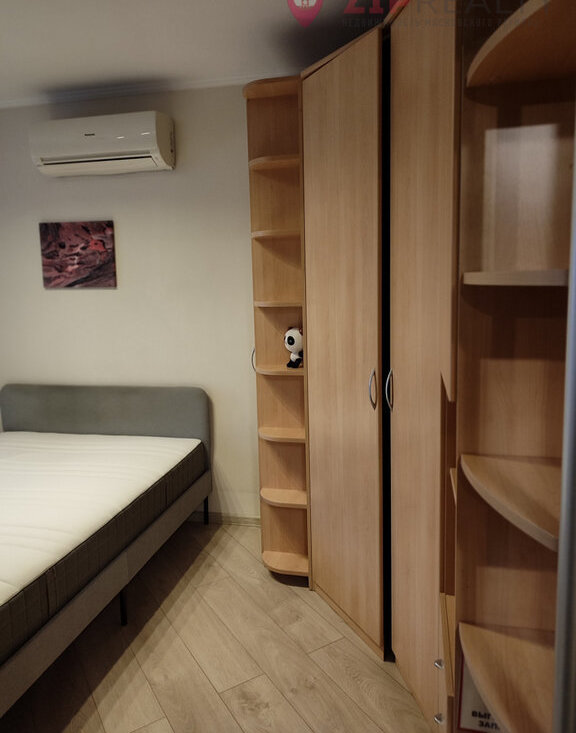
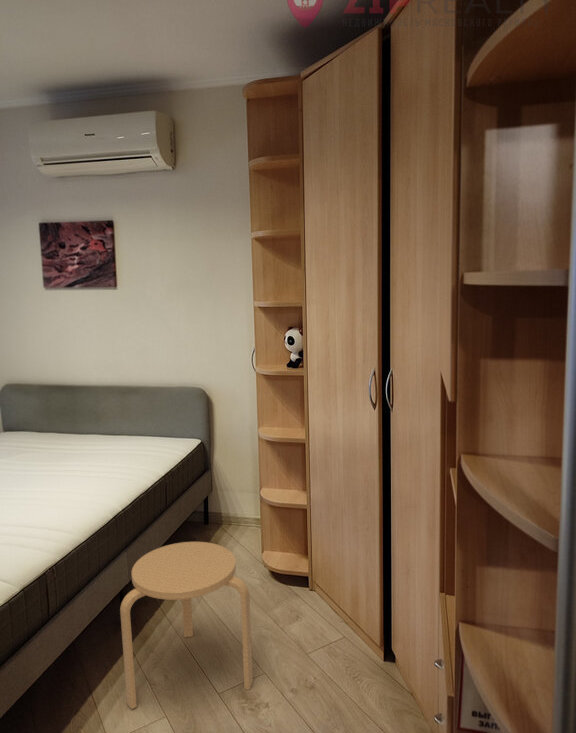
+ stool (191, 621)
